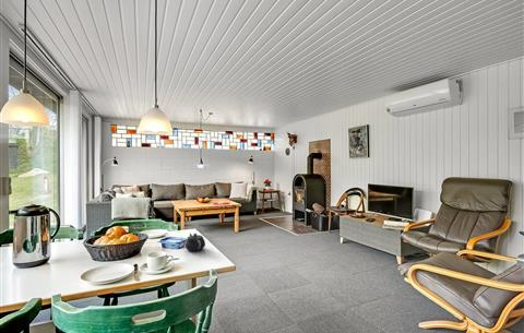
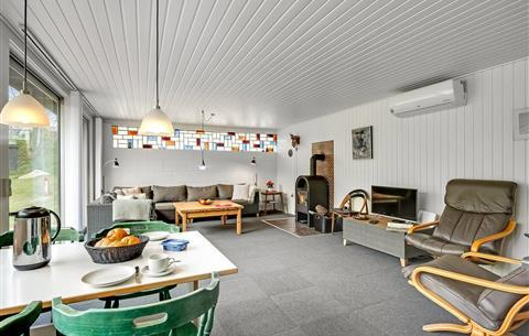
- teapot (194, 241)
